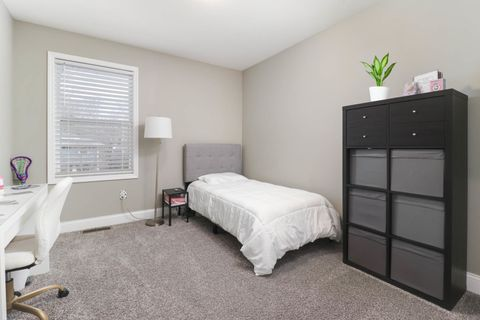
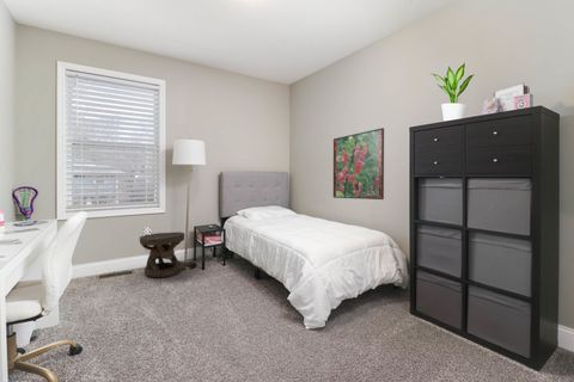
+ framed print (355, 166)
+ side table (163, 252)
